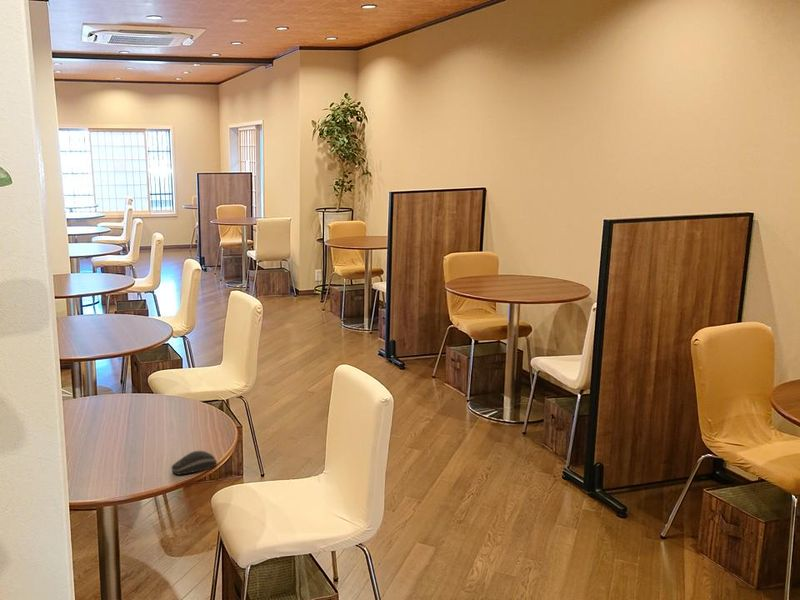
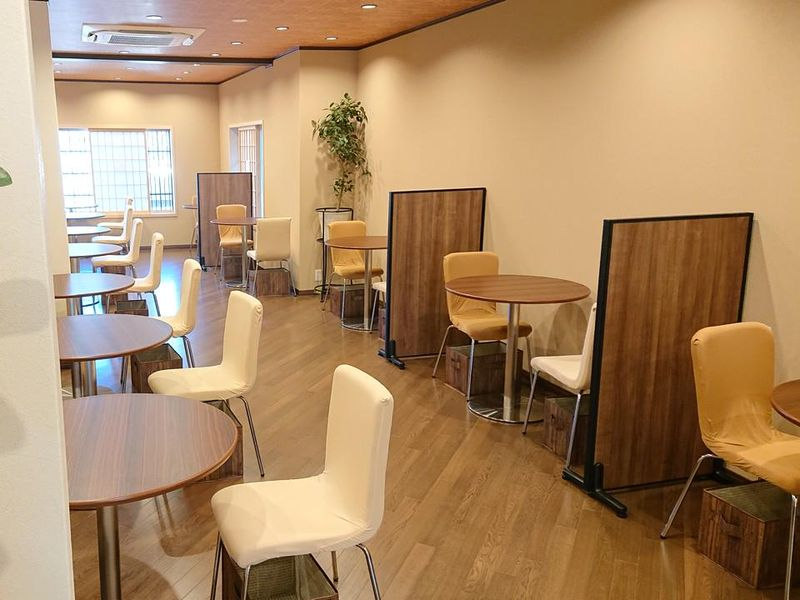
- computer mouse (194, 460)
